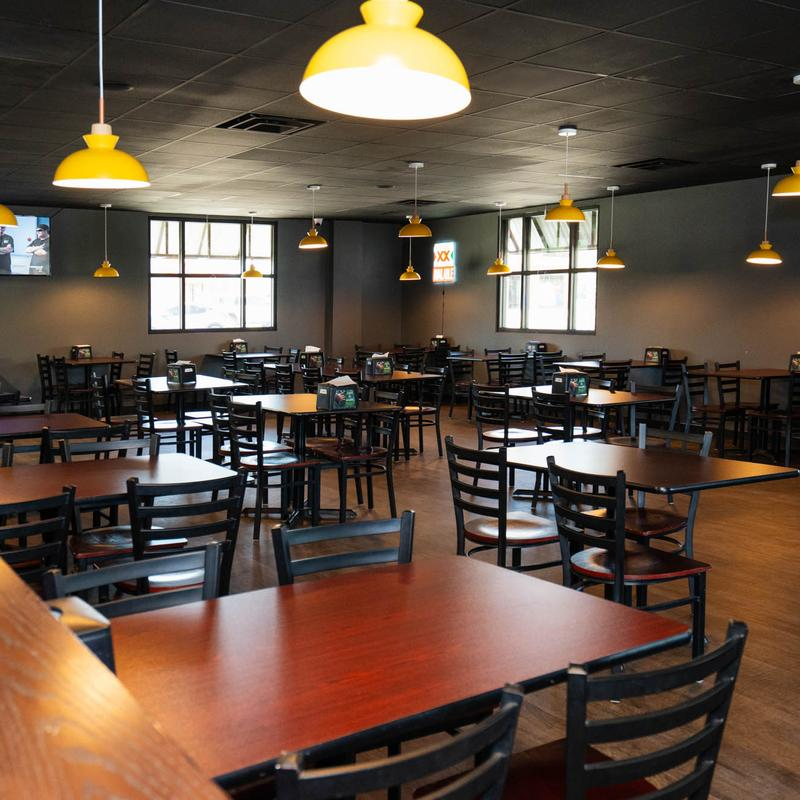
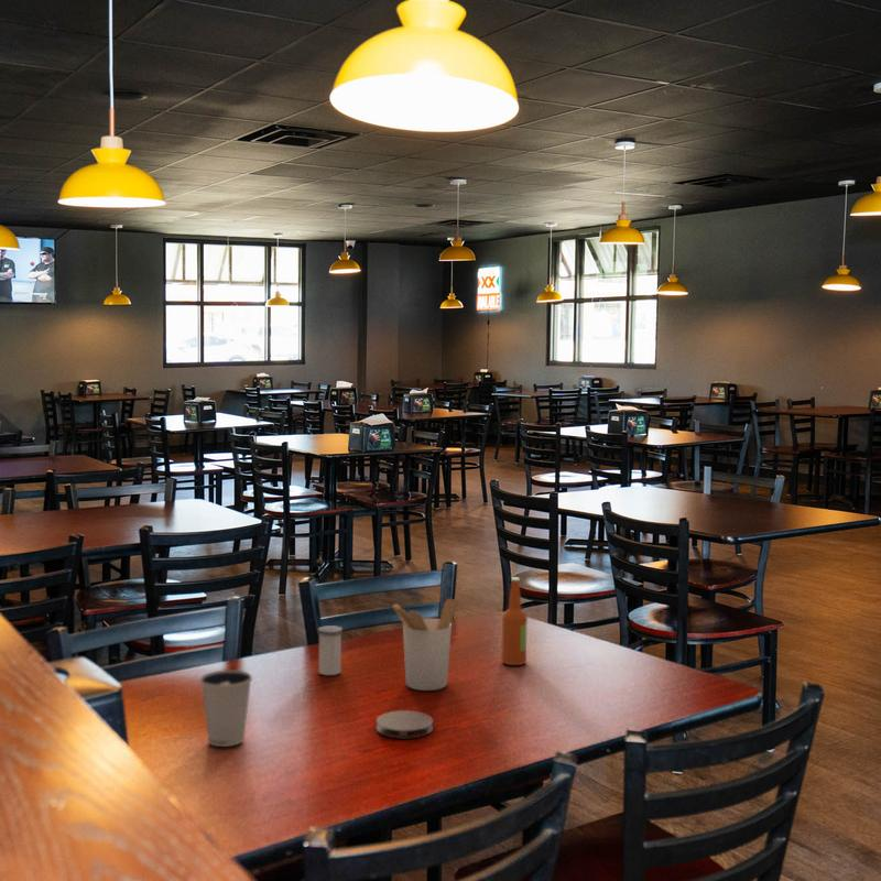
+ utensil holder (421, 642)
+ beer bottle (514, 620)
+ dixie cup (226, 709)
+ coaster (404, 724)
+ salt shaker (329, 650)
